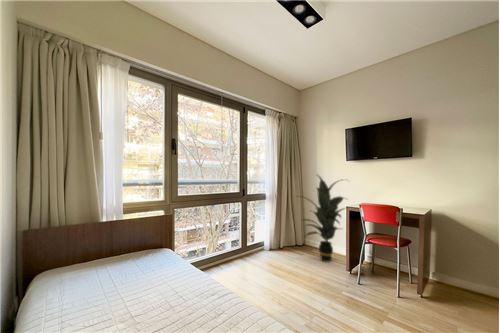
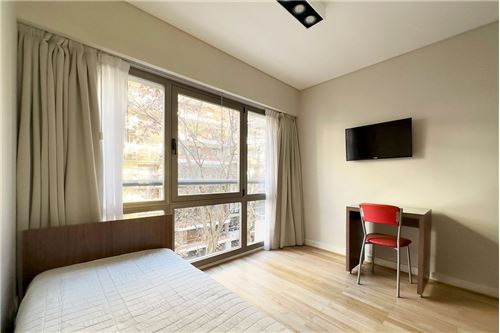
- indoor plant (323, 216)
